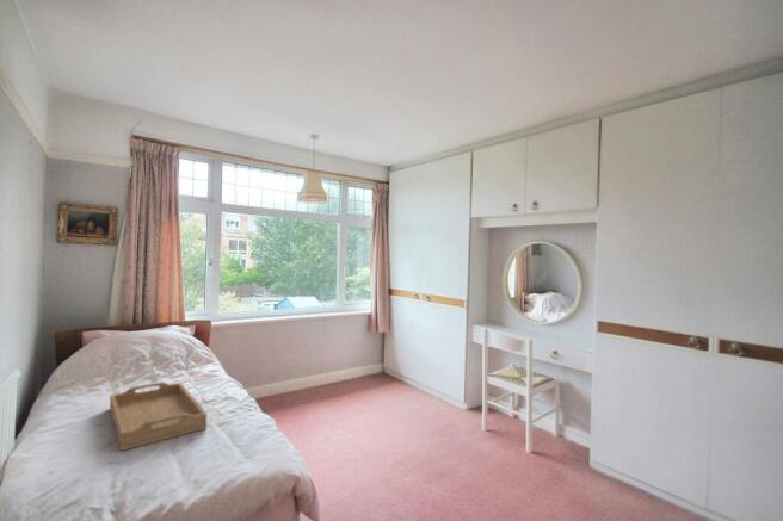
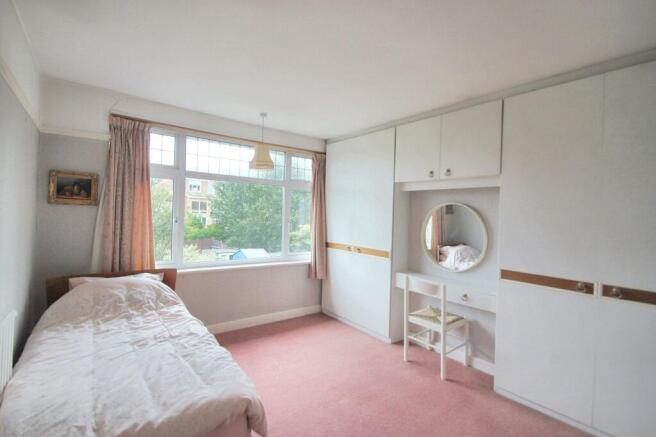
- serving tray (155, 408)
